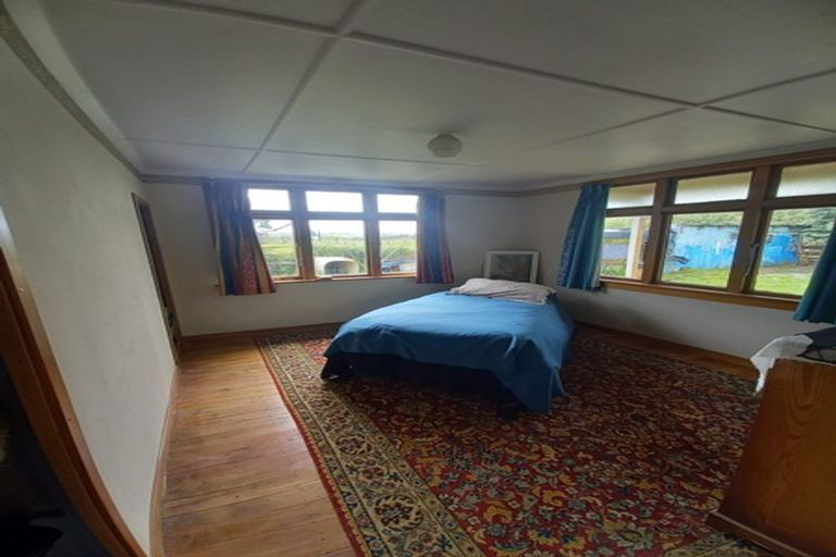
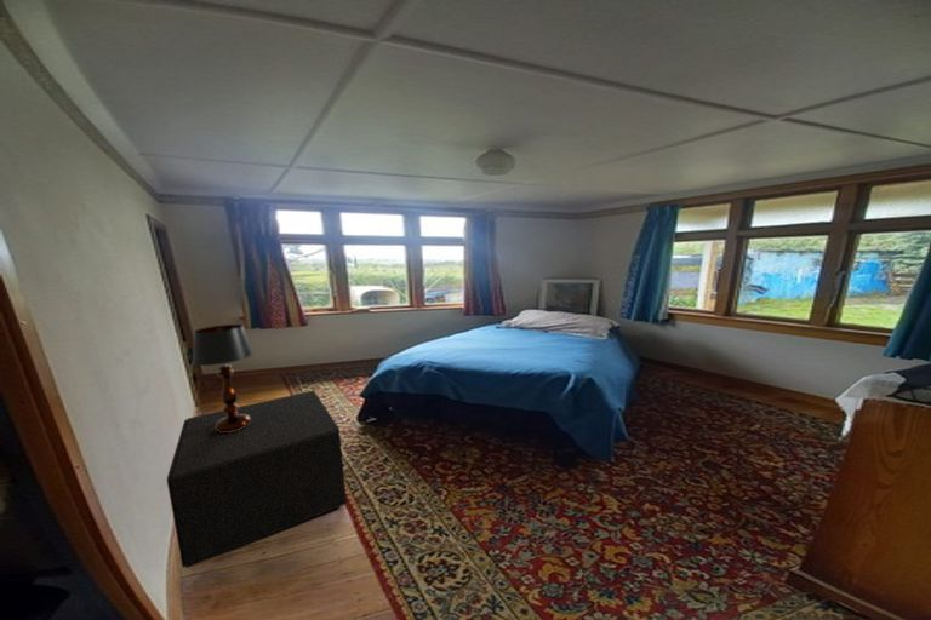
+ table lamp (227, 378)
+ nightstand (262, 459)
